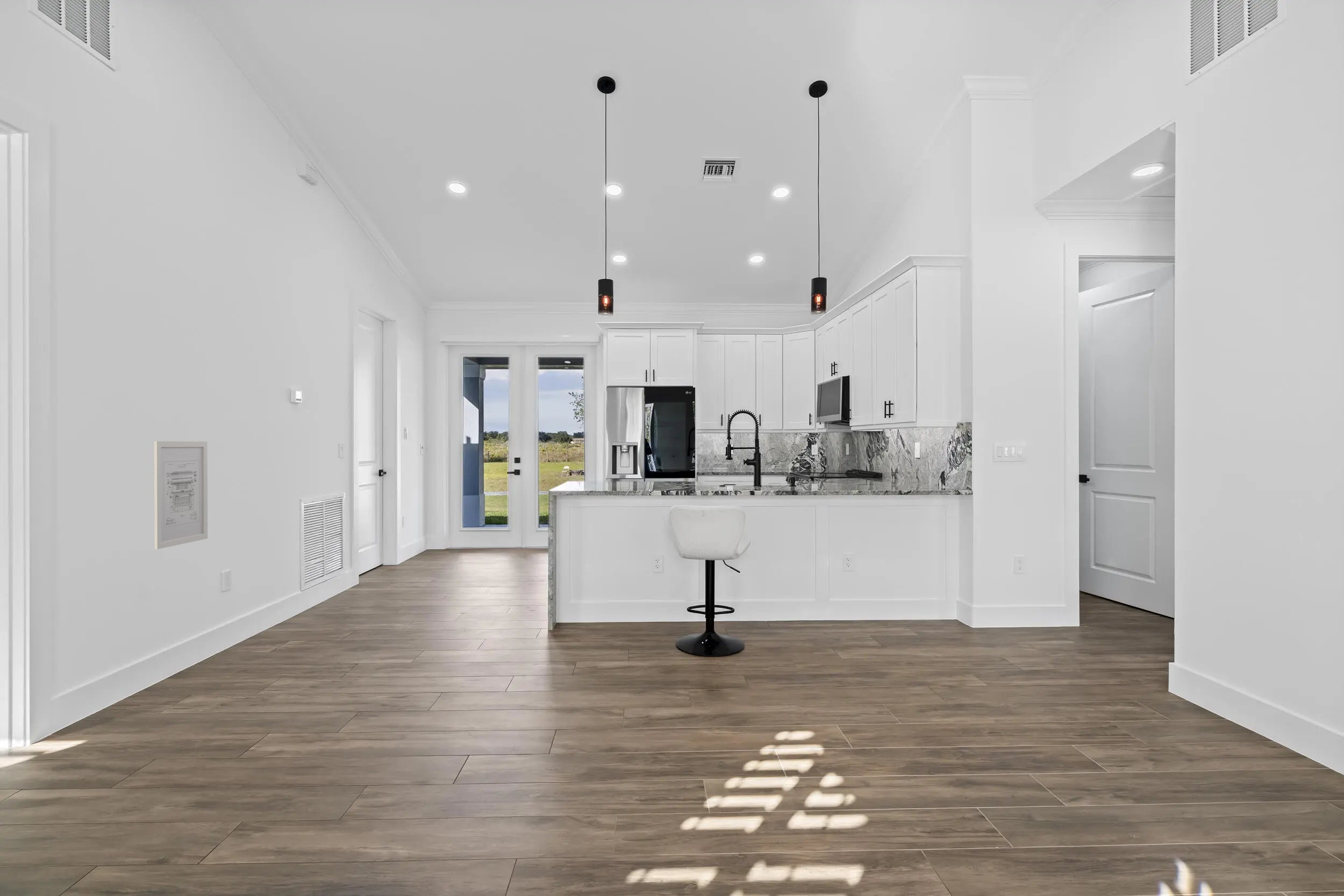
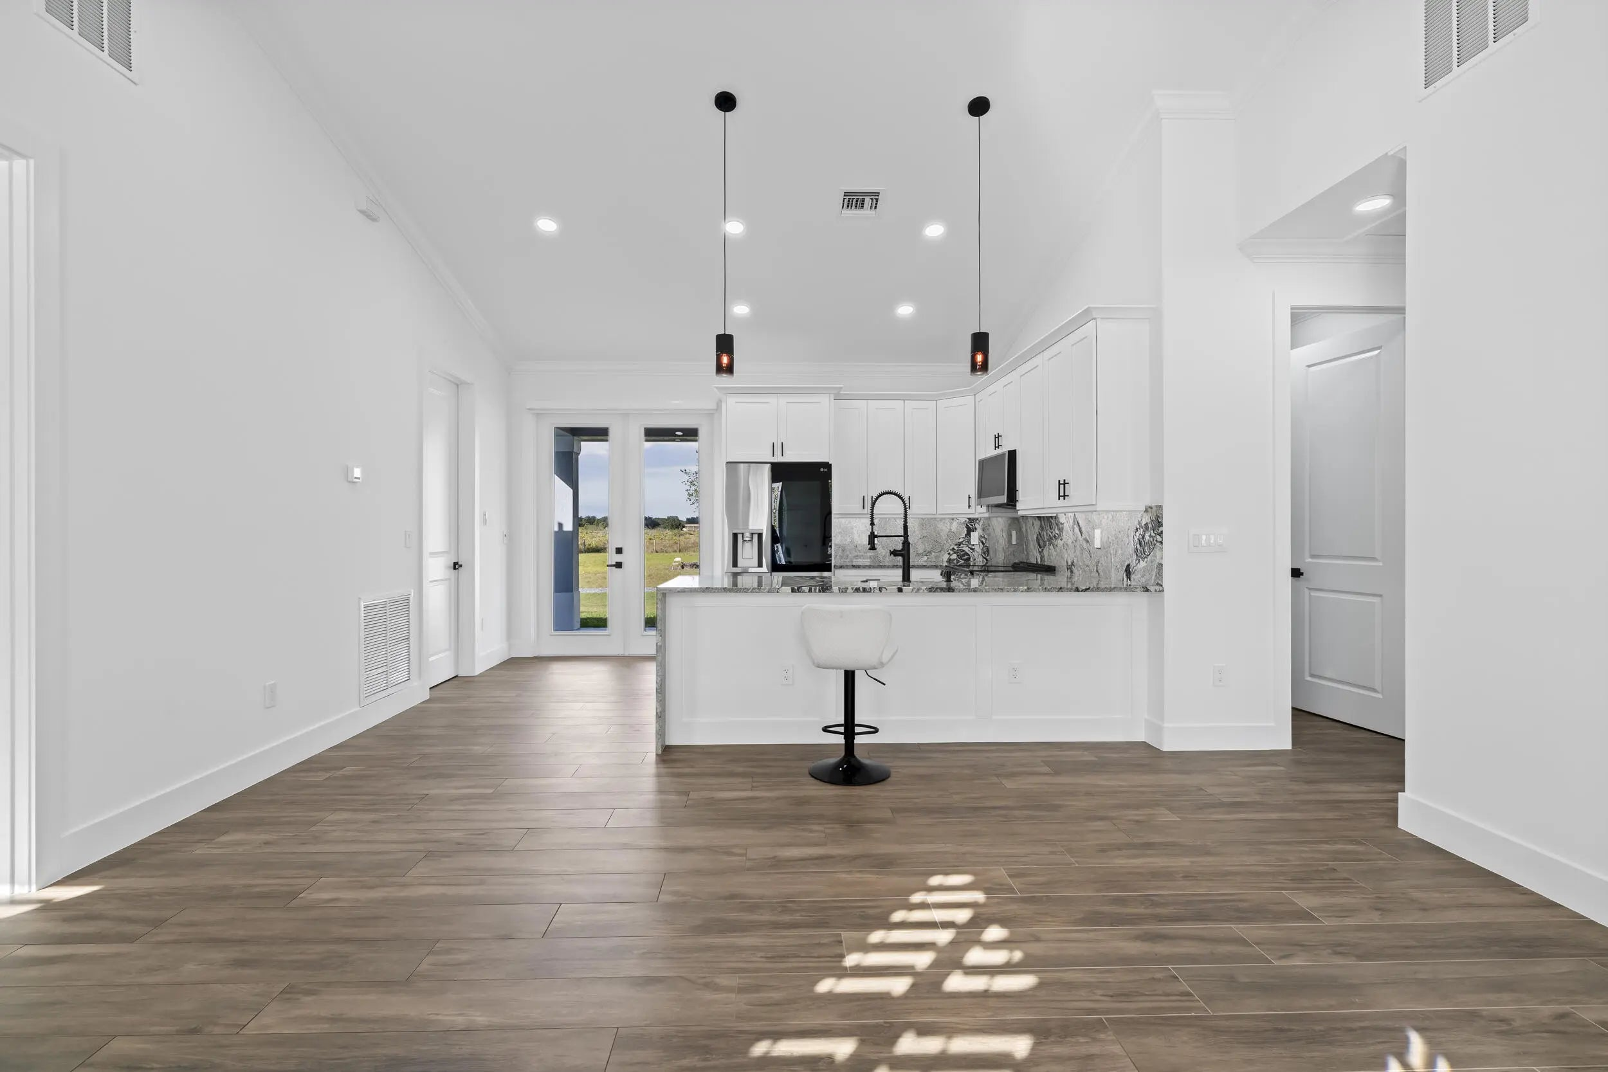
- wall art (182, 492)
